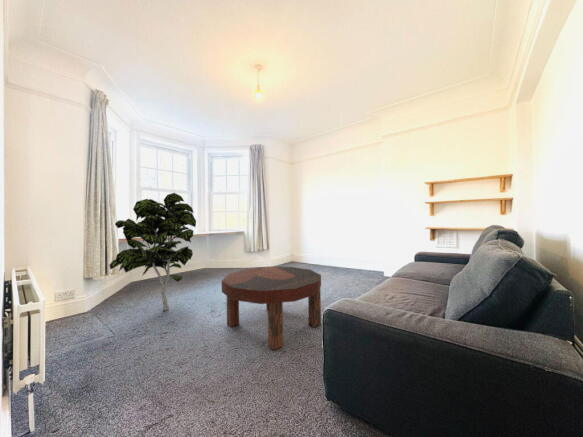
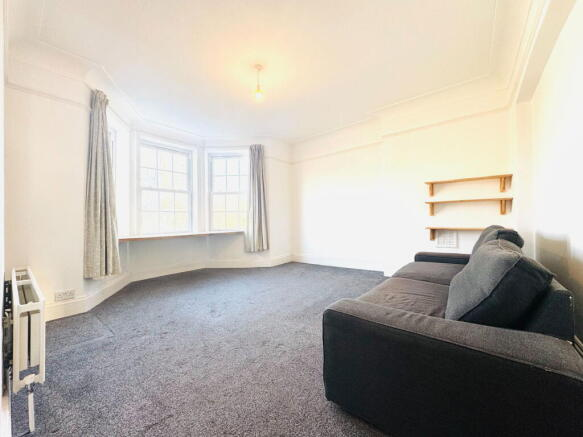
- coffee table (272, 300)
- indoor plant (158, 251)
